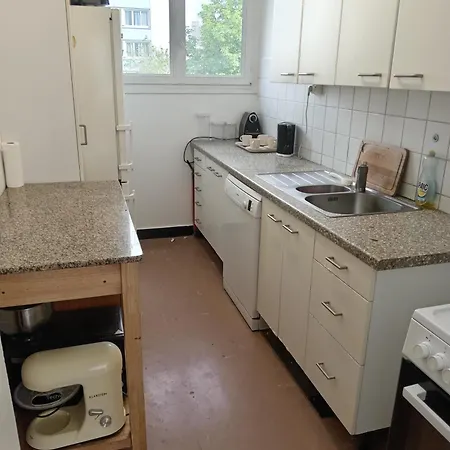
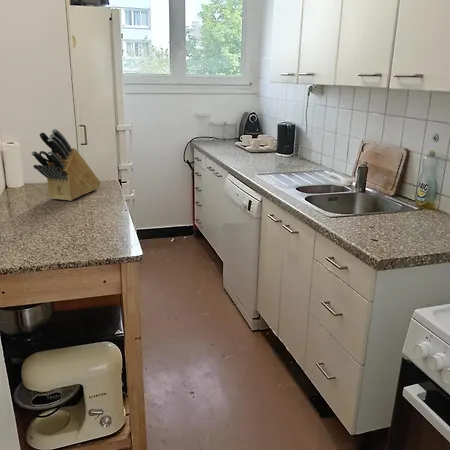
+ knife block (67, 162)
